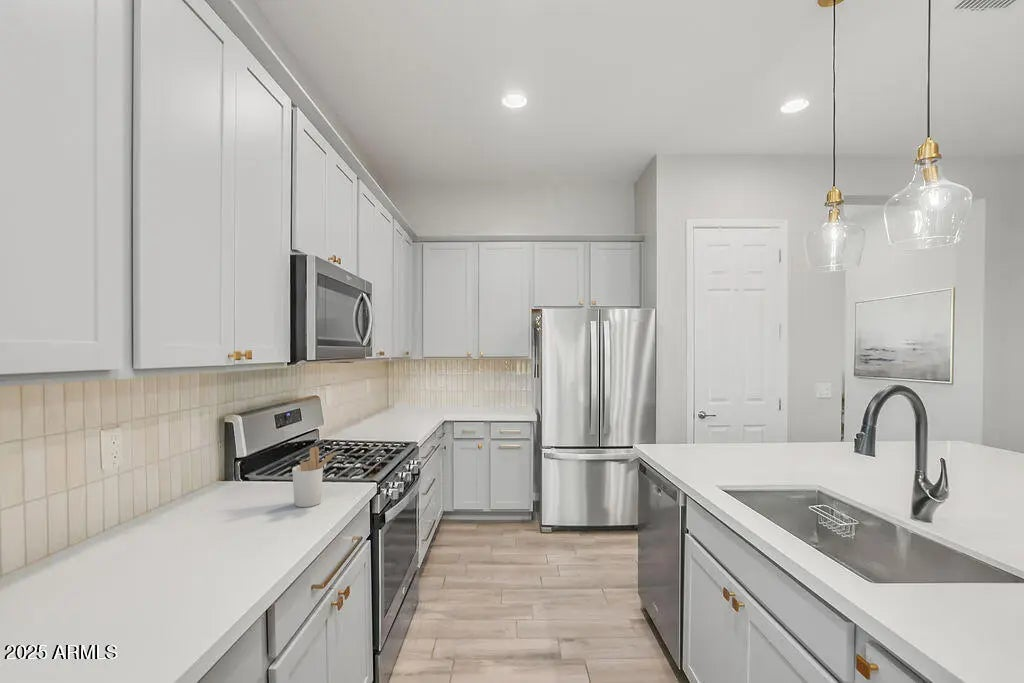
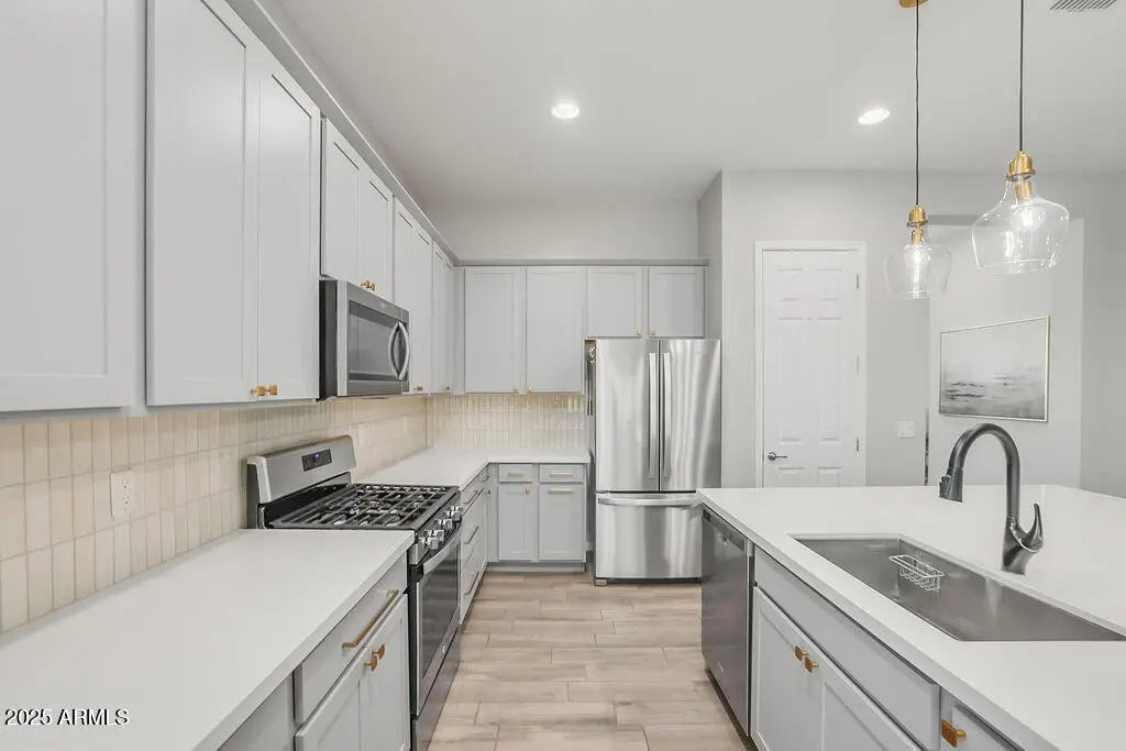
- utensil holder (315, 476)
